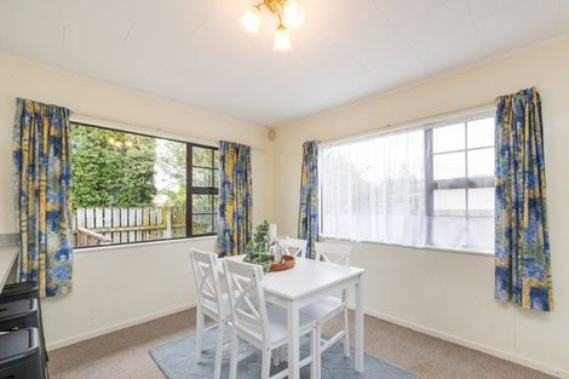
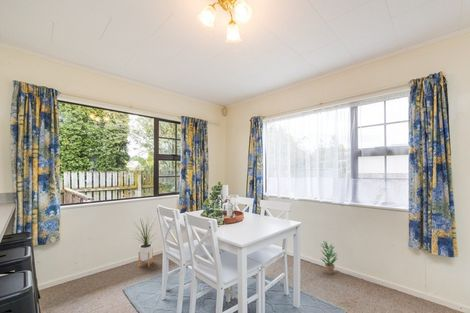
+ potted plant (329, 256)
+ house plant (145, 239)
